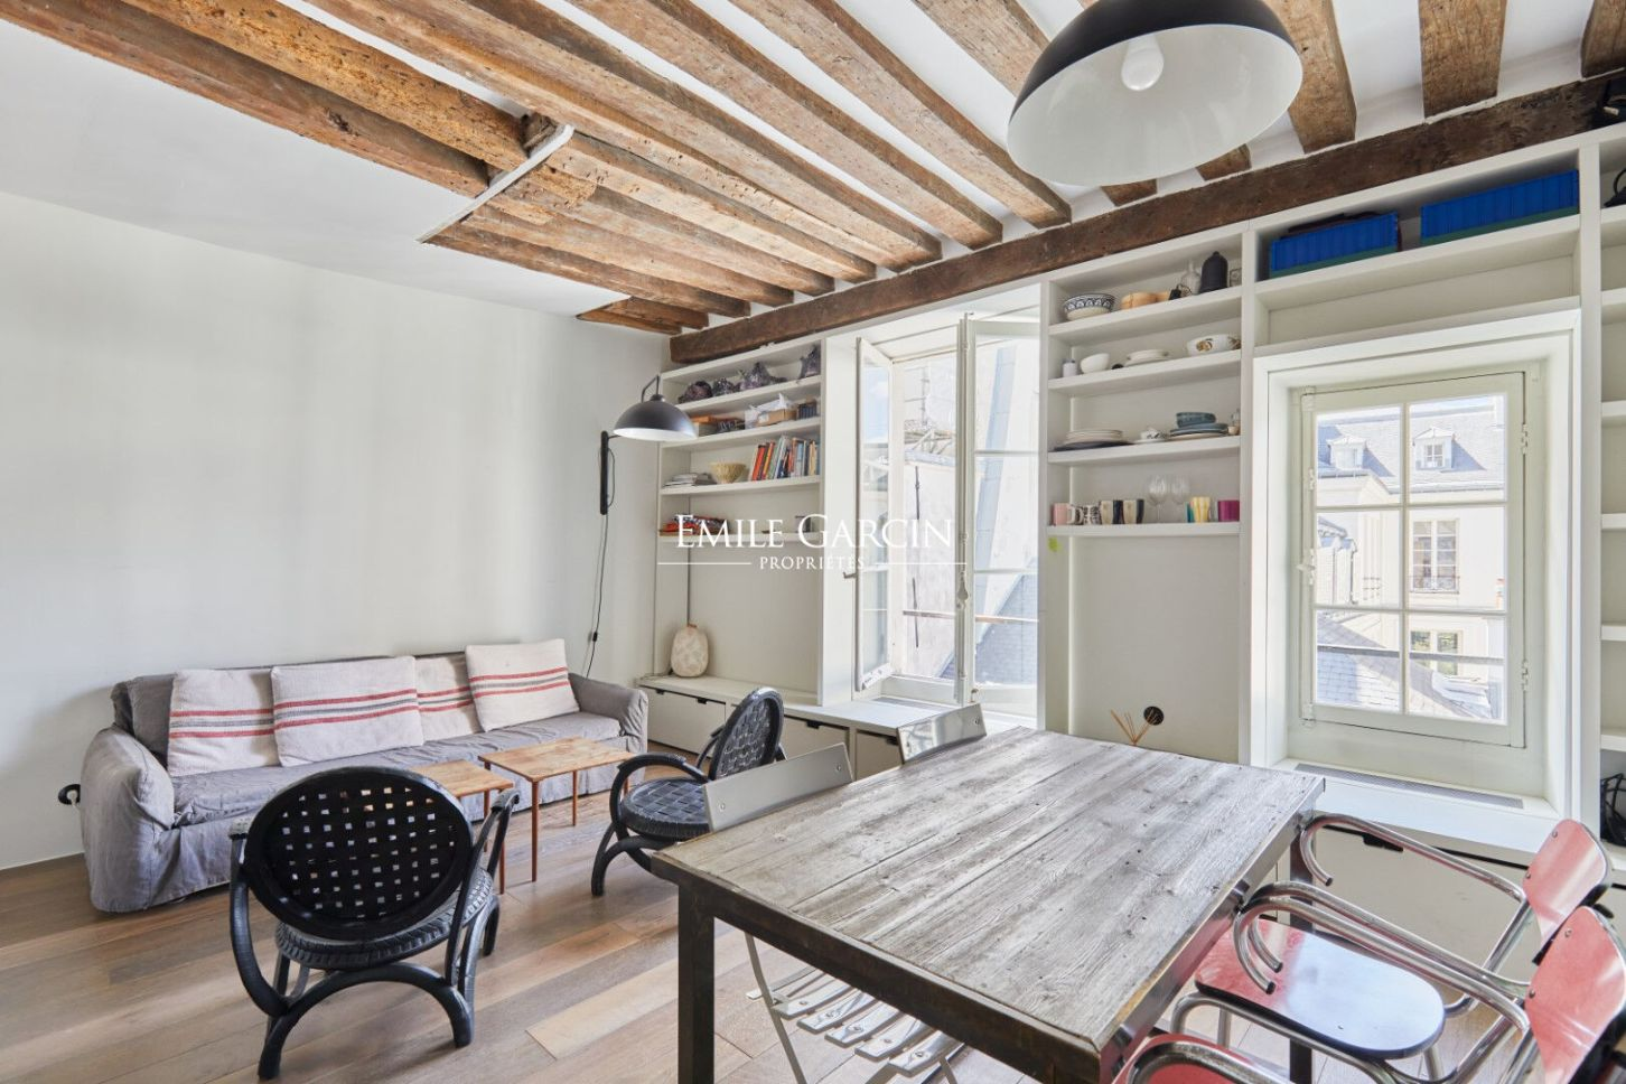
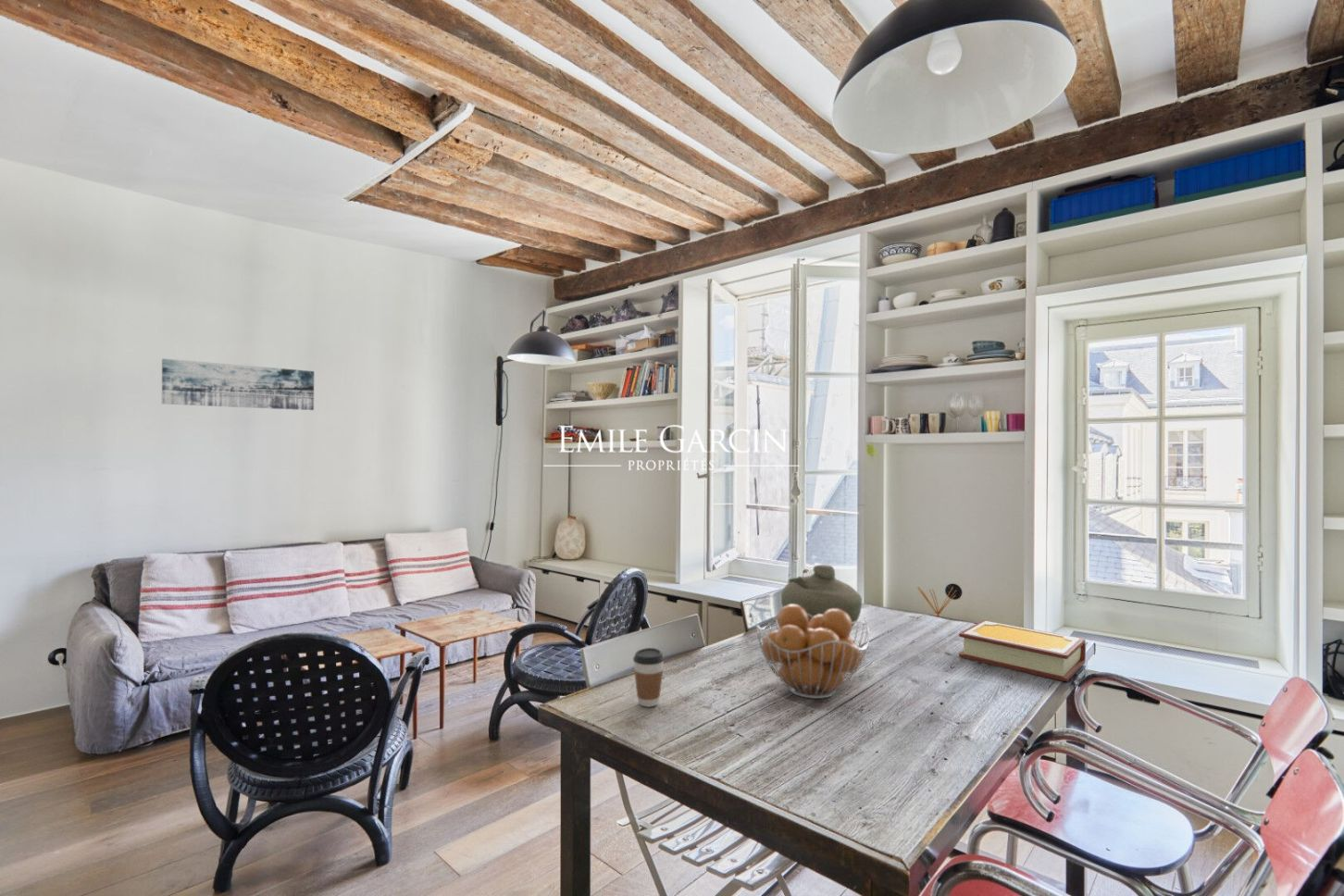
+ coffee cup (648, 678)
+ wall art (243, 386)
+ jar (820, 604)
+ book (1021, 647)
+ fruit basket (811, 648)
